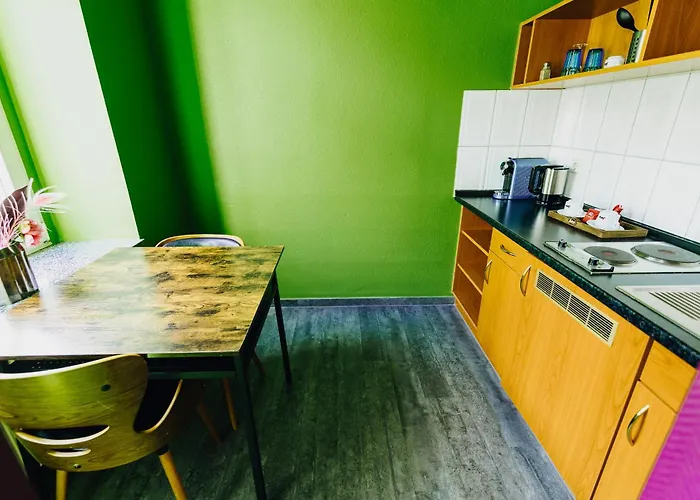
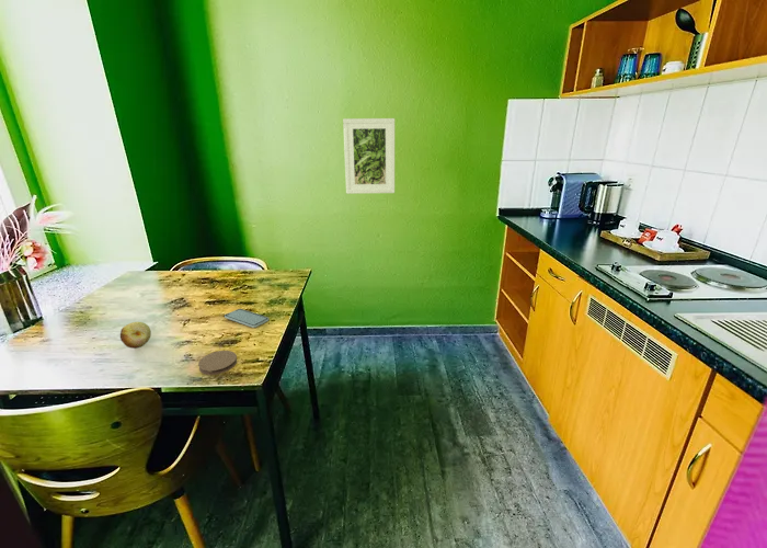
+ fruit (136, 334)
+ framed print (369, 157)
+ smartphone (247, 317)
+ coaster (218, 362)
